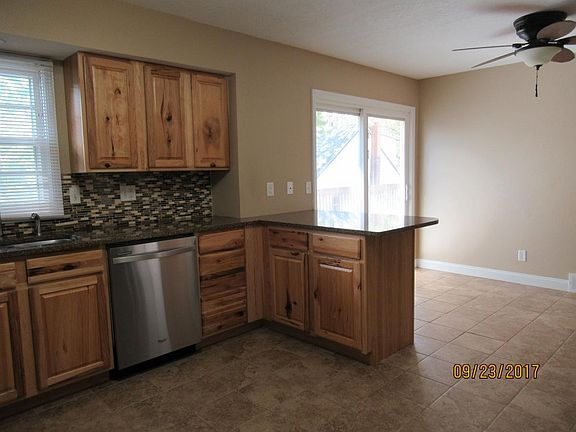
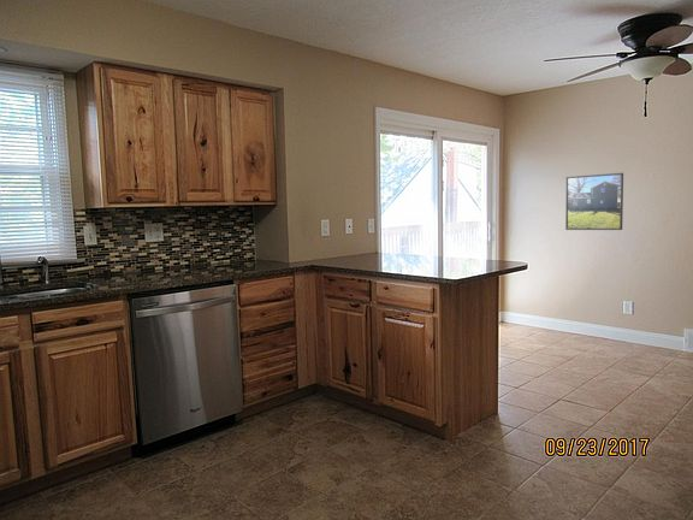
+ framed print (593, 202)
